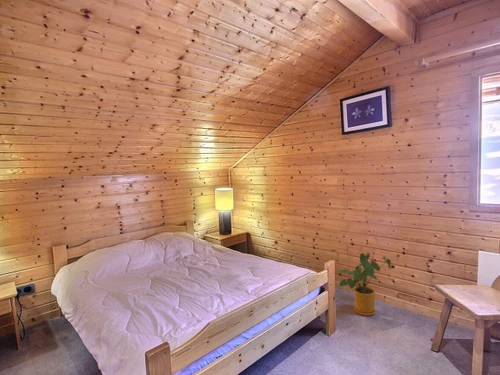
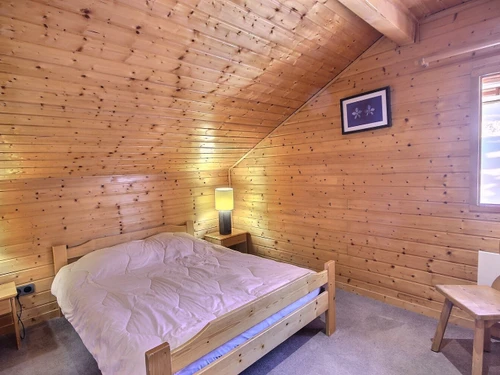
- house plant (363, 283)
